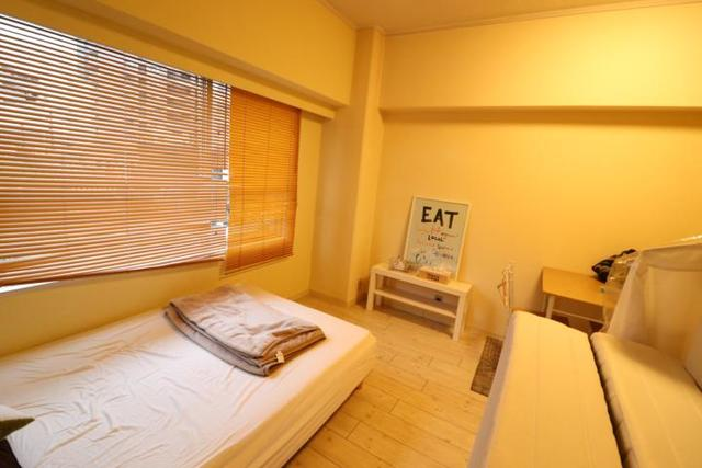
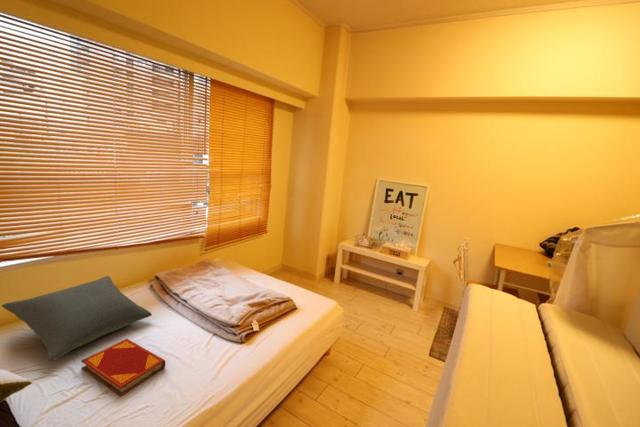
+ pillow (83, 311)
+ hardback book (124, 364)
